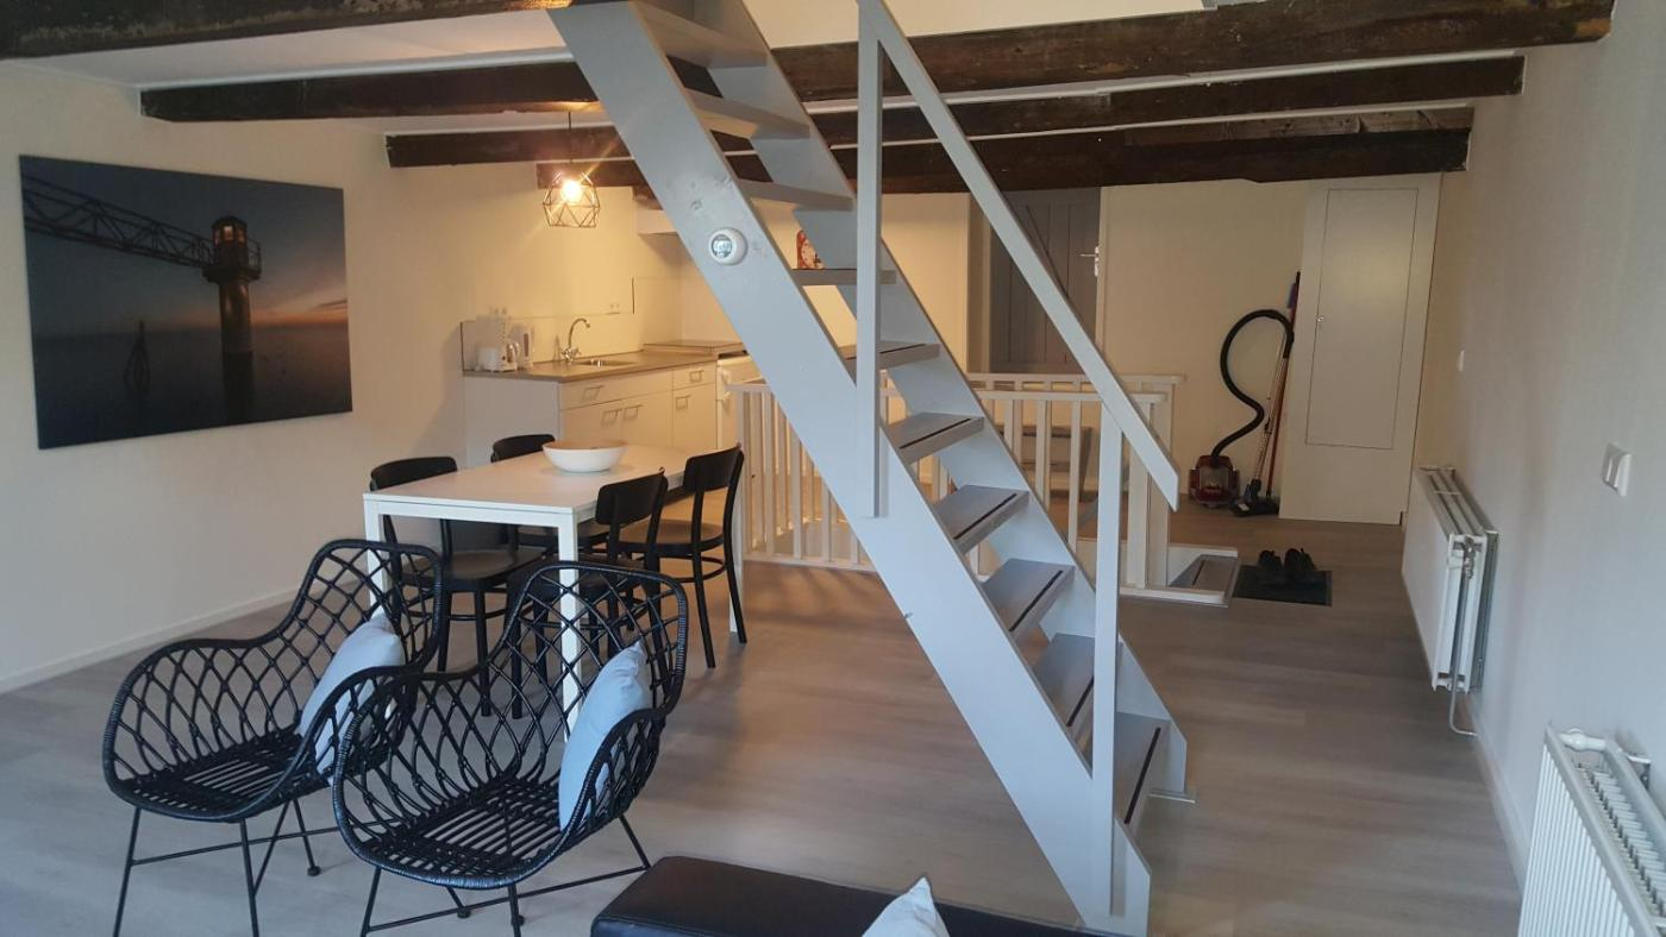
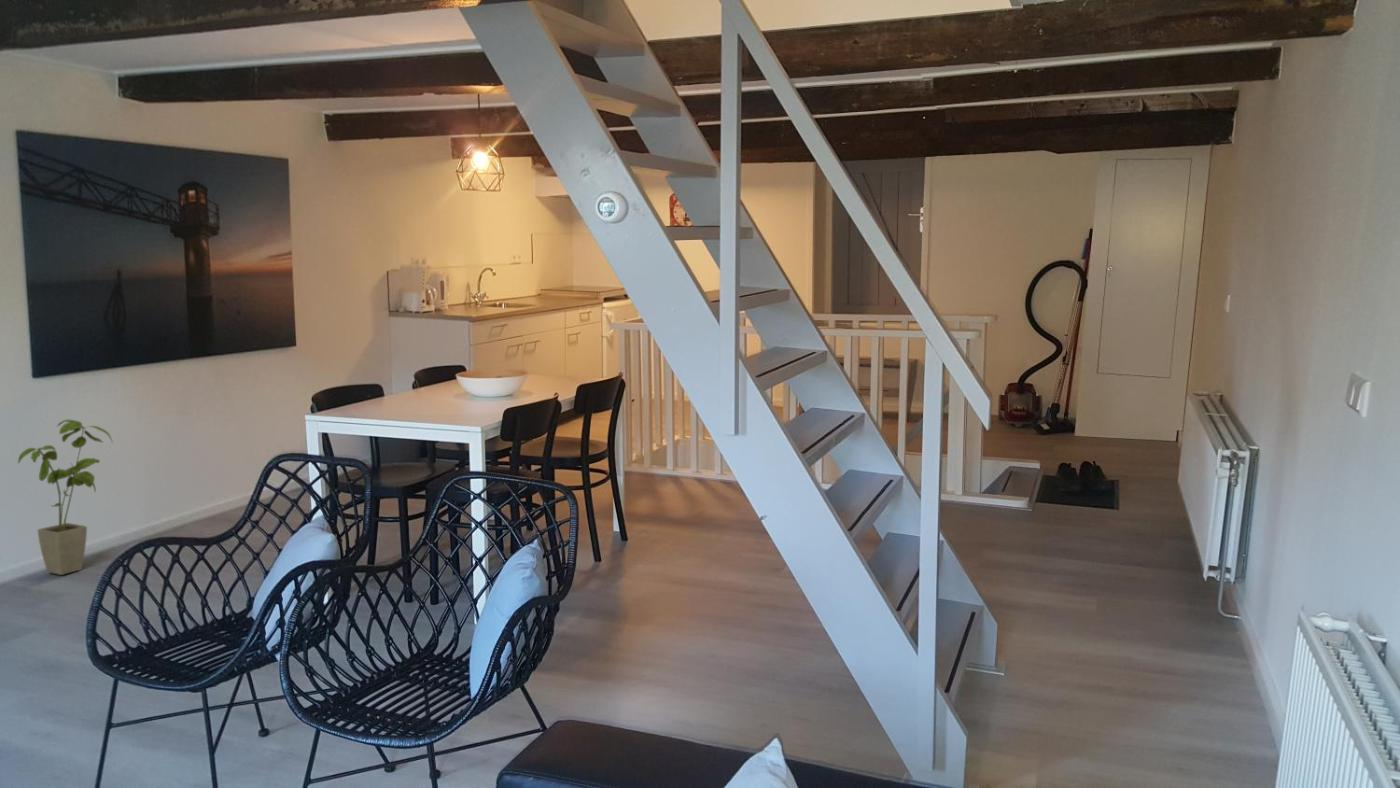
+ house plant (71, 494)
